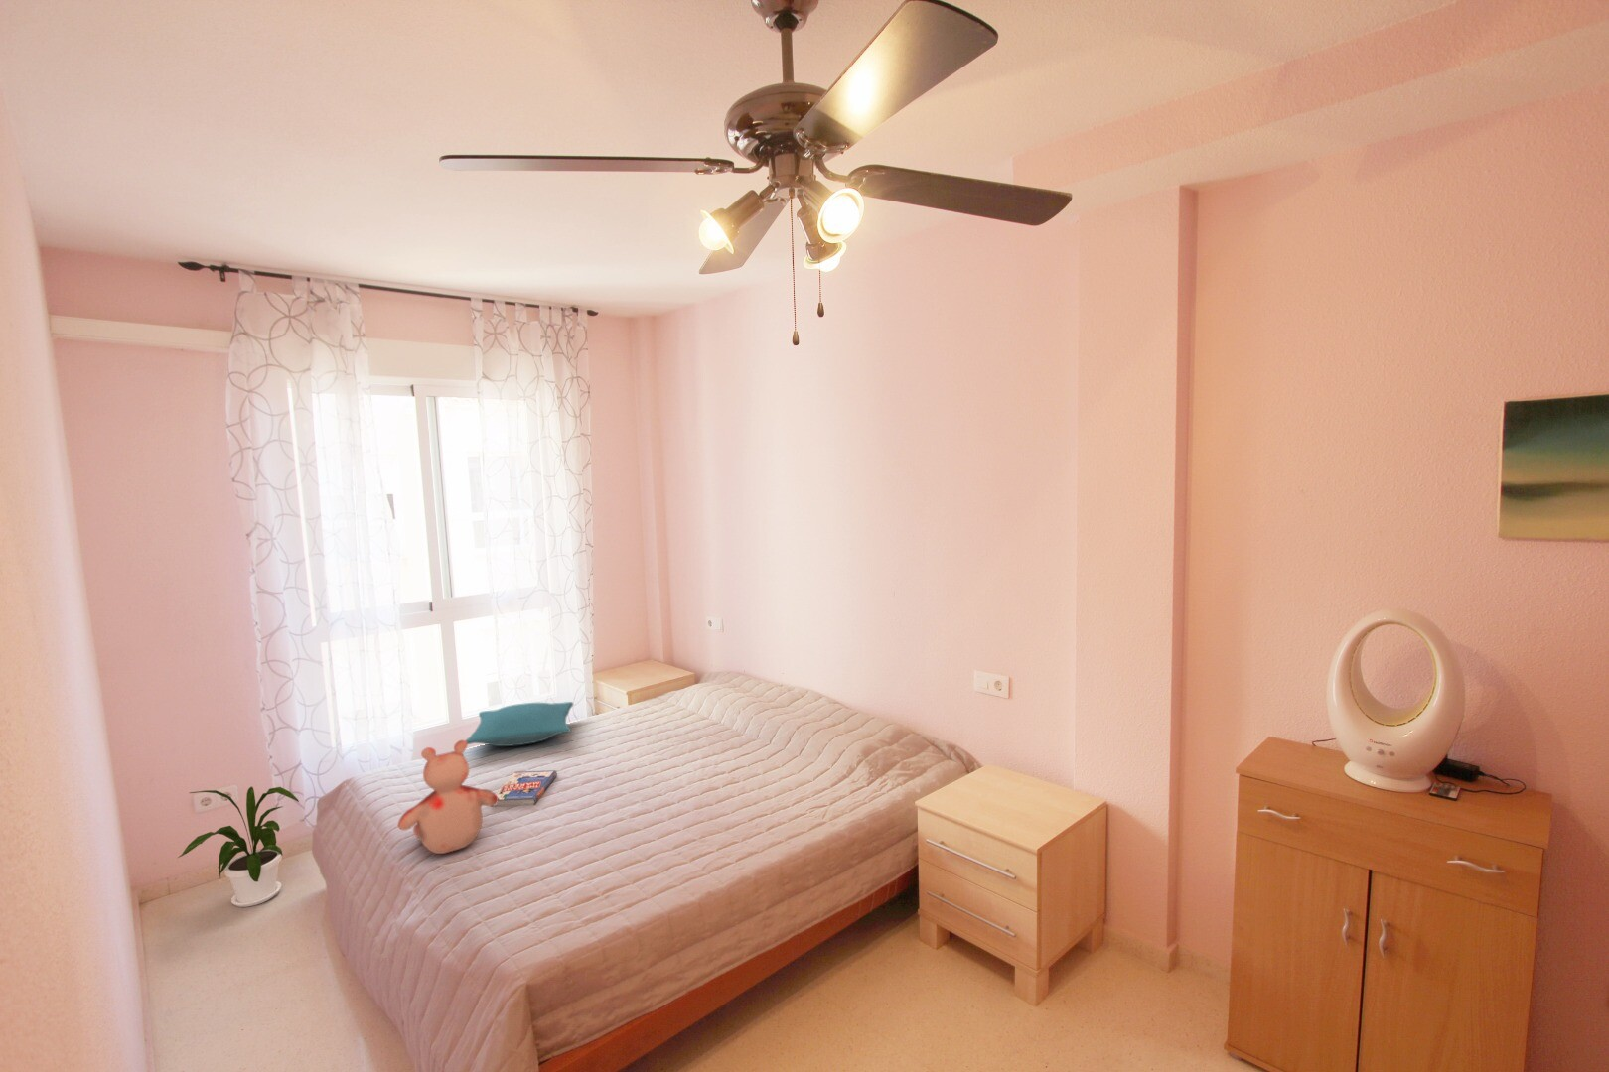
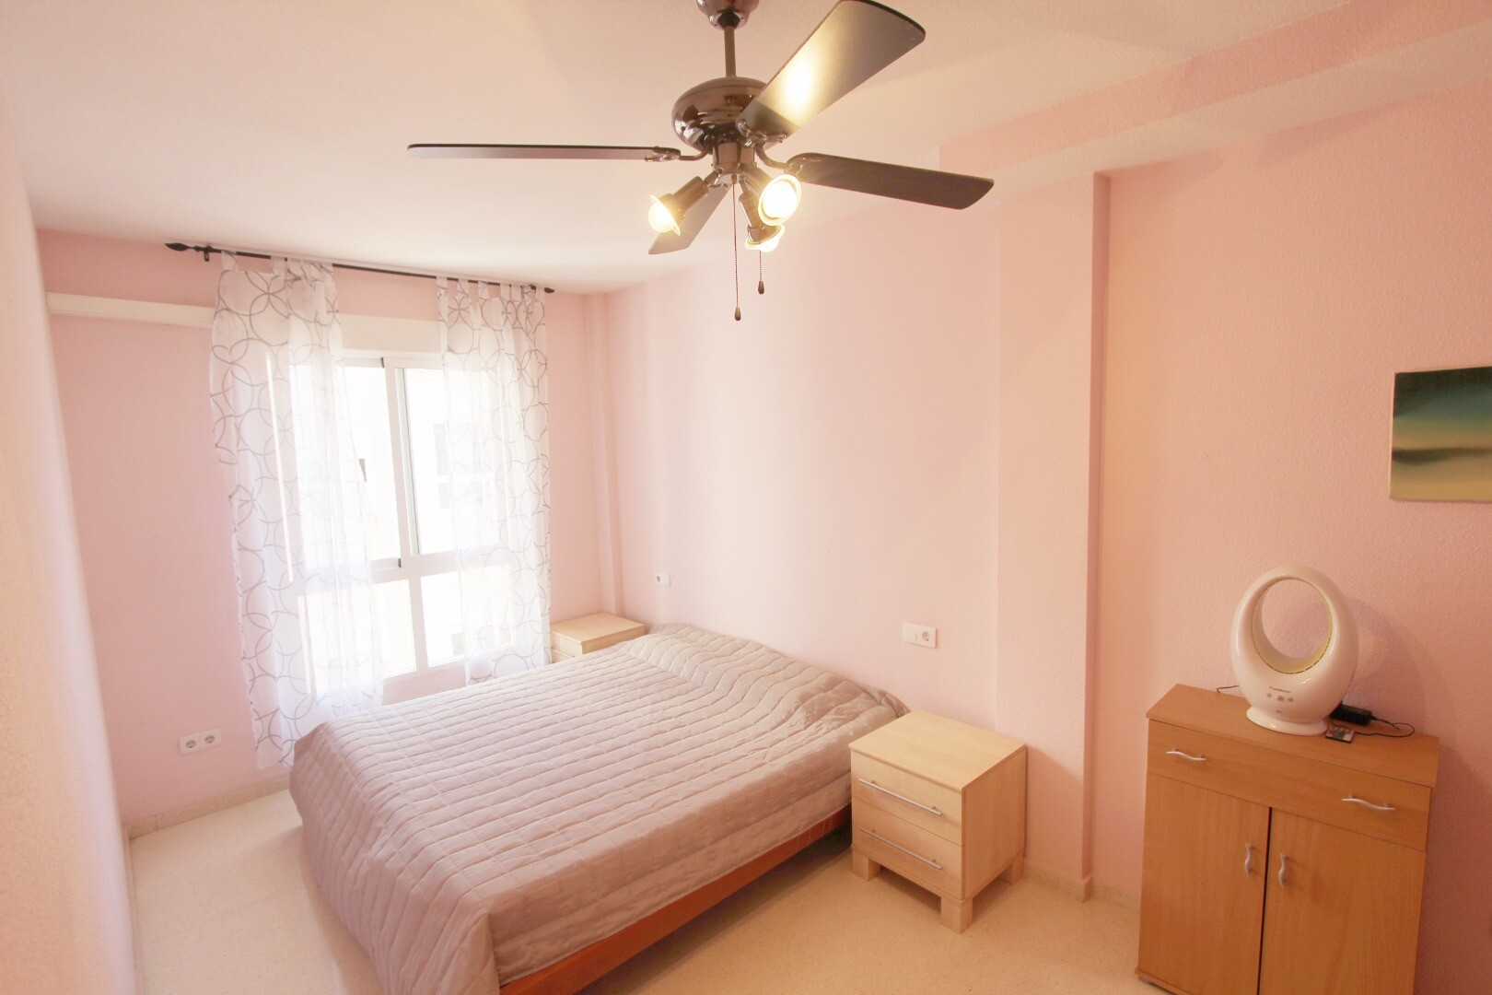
- house plant (245, 842)
- book (524, 787)
- teddy bear (445, 791)
- pillow (522, 723)
